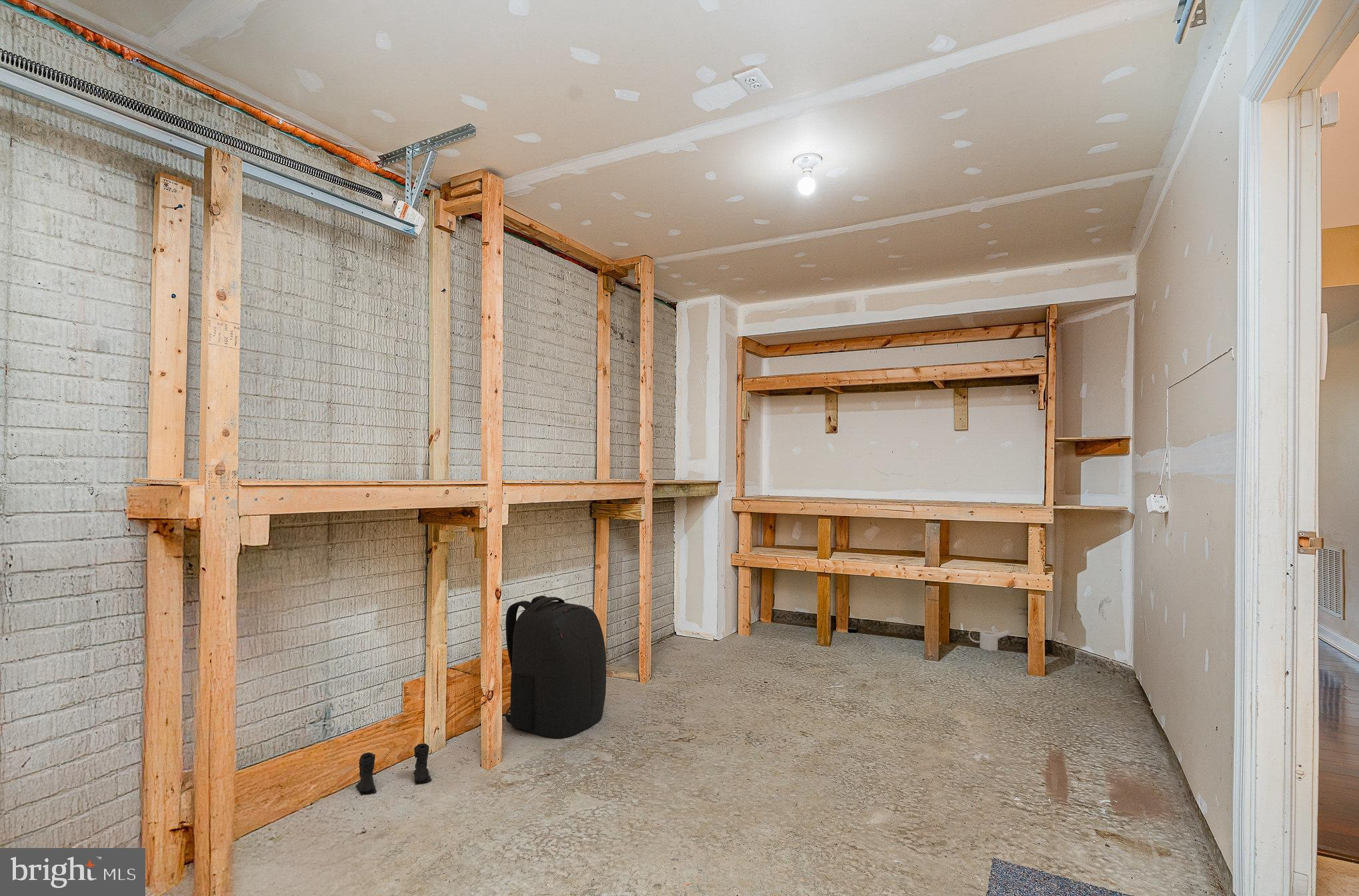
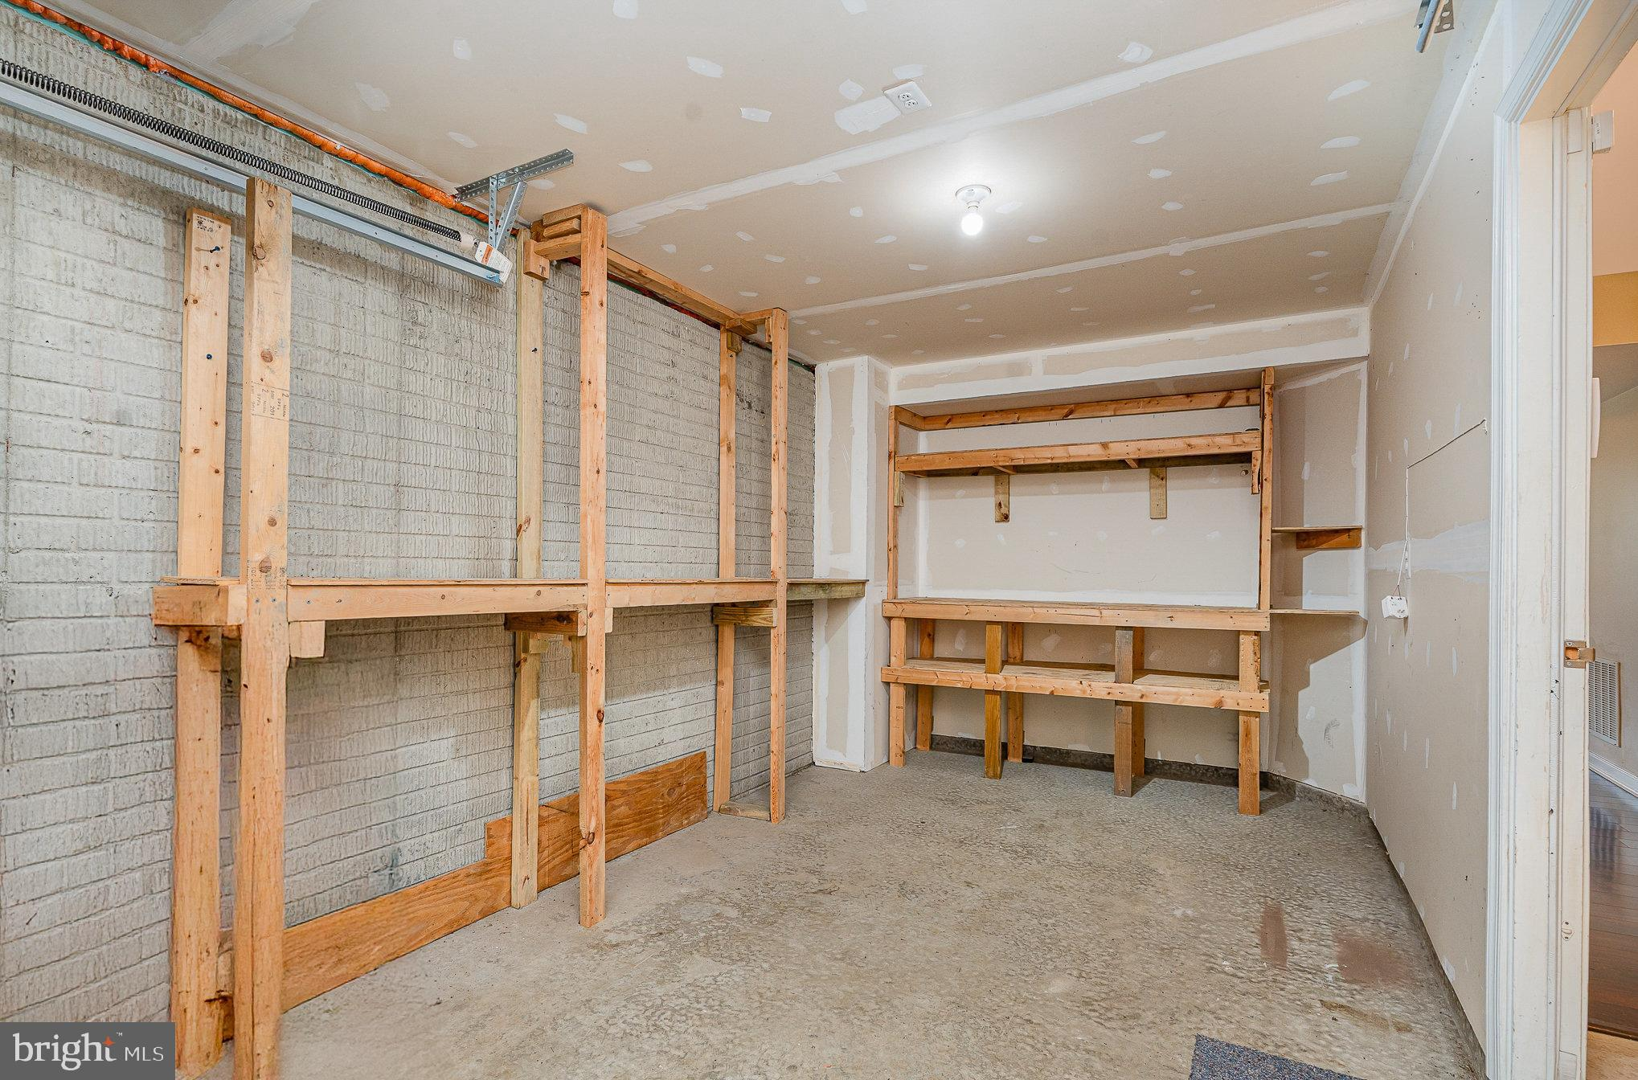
- backpack (549, 658)
- watering can (990, 637)
- boots (413, 770)
